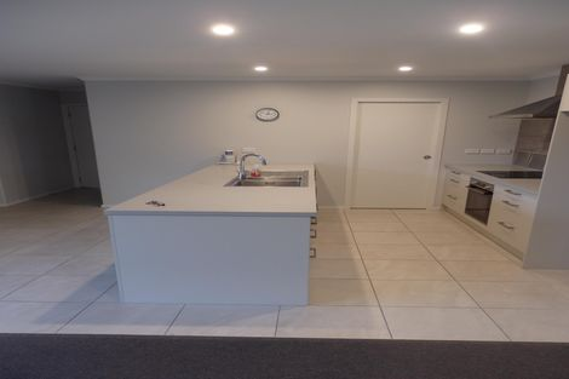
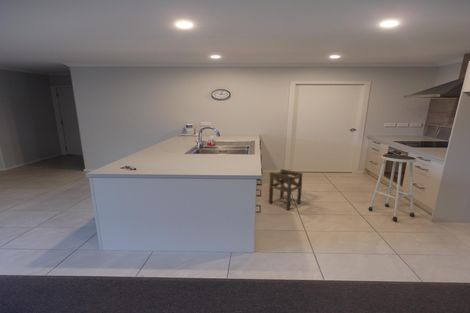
+ stool (391, 185)
+ stool (285, 188)
